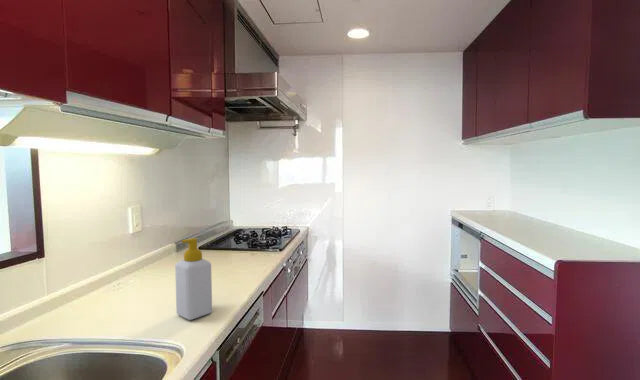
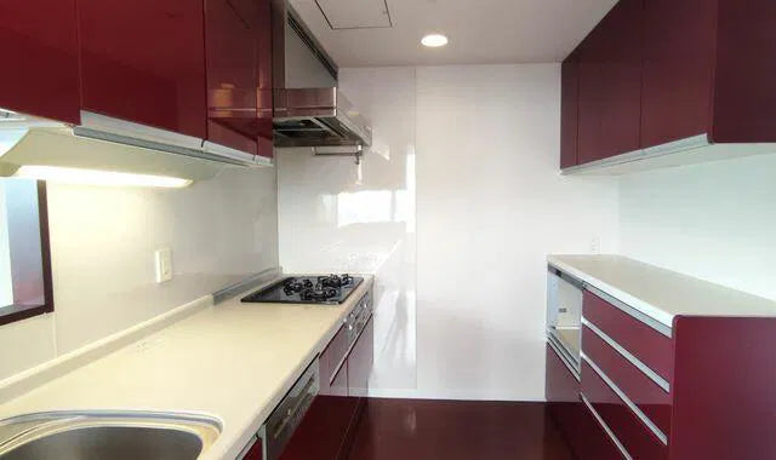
- soap bottle (193, 276)
